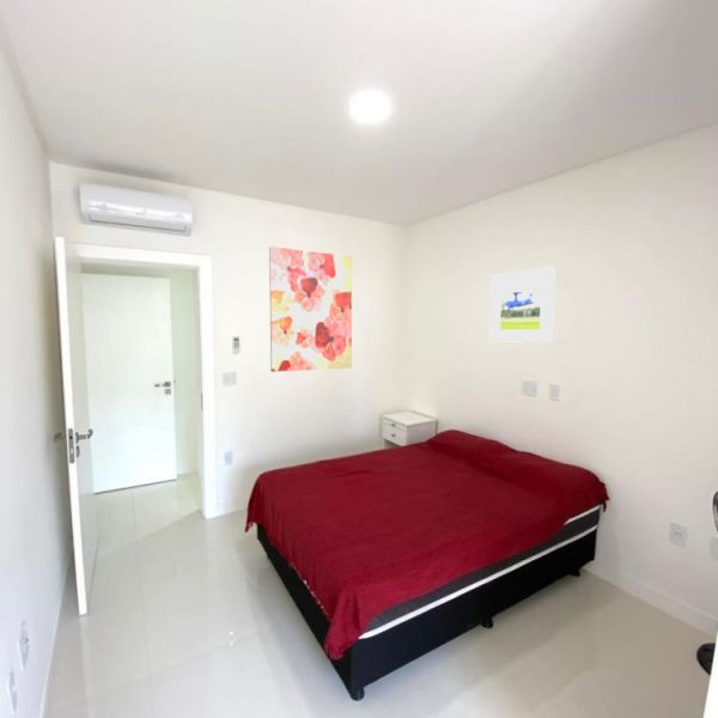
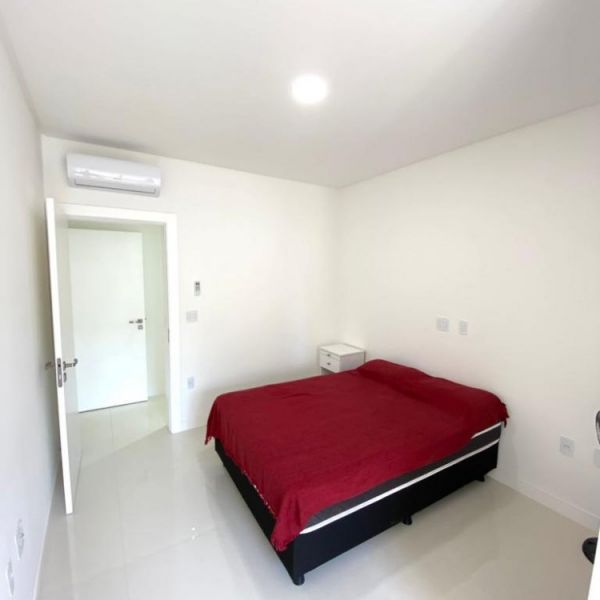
- wall art (312, 311)
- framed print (519, 306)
